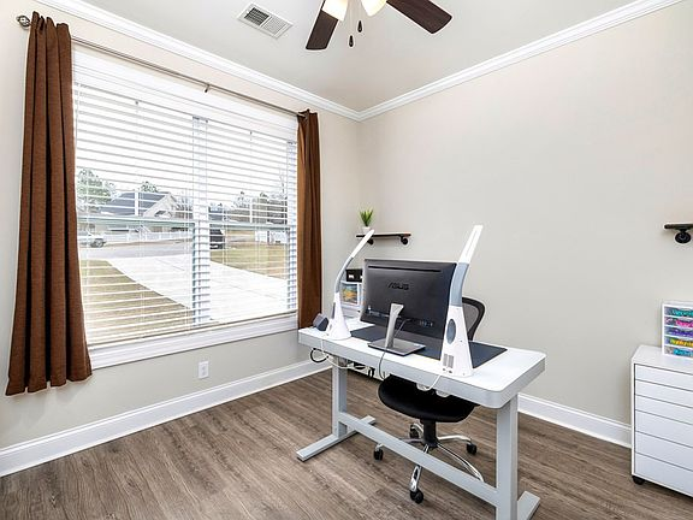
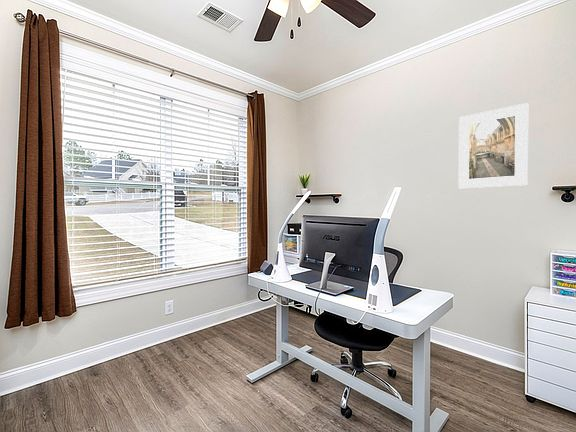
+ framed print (491, 148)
